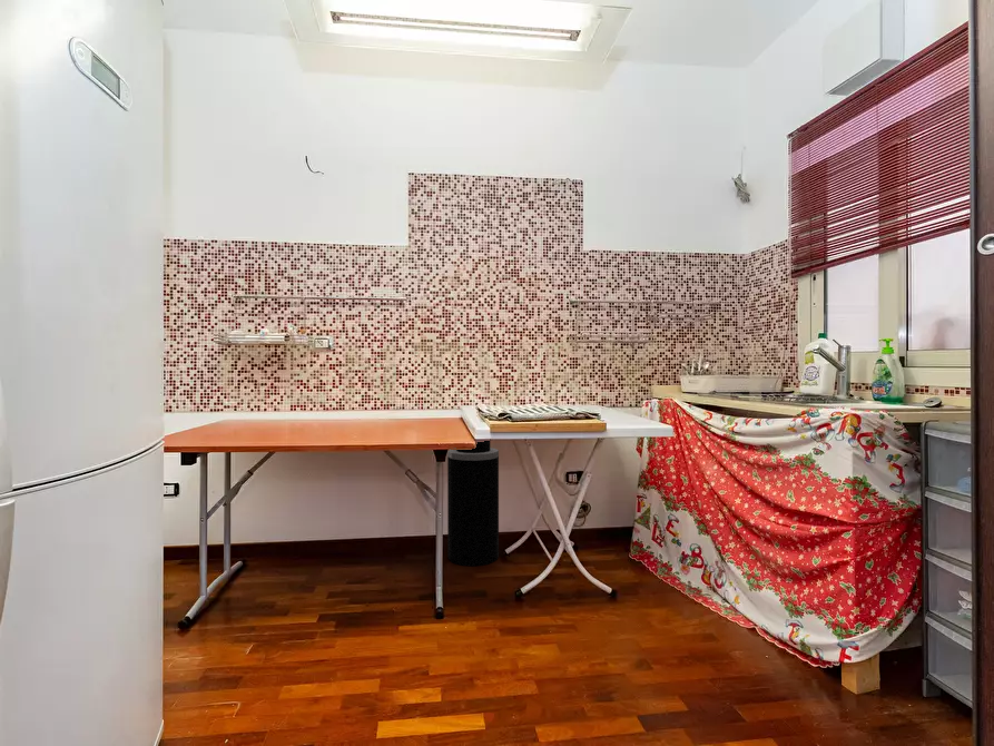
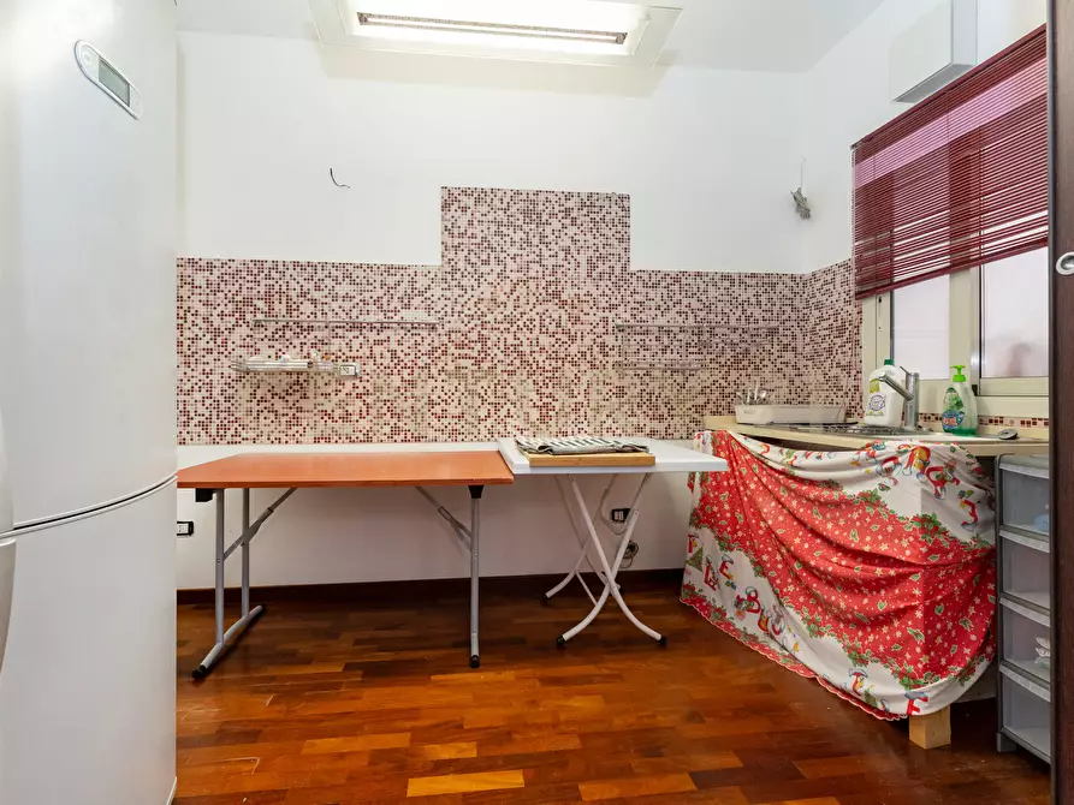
- trash can (473, 492)
